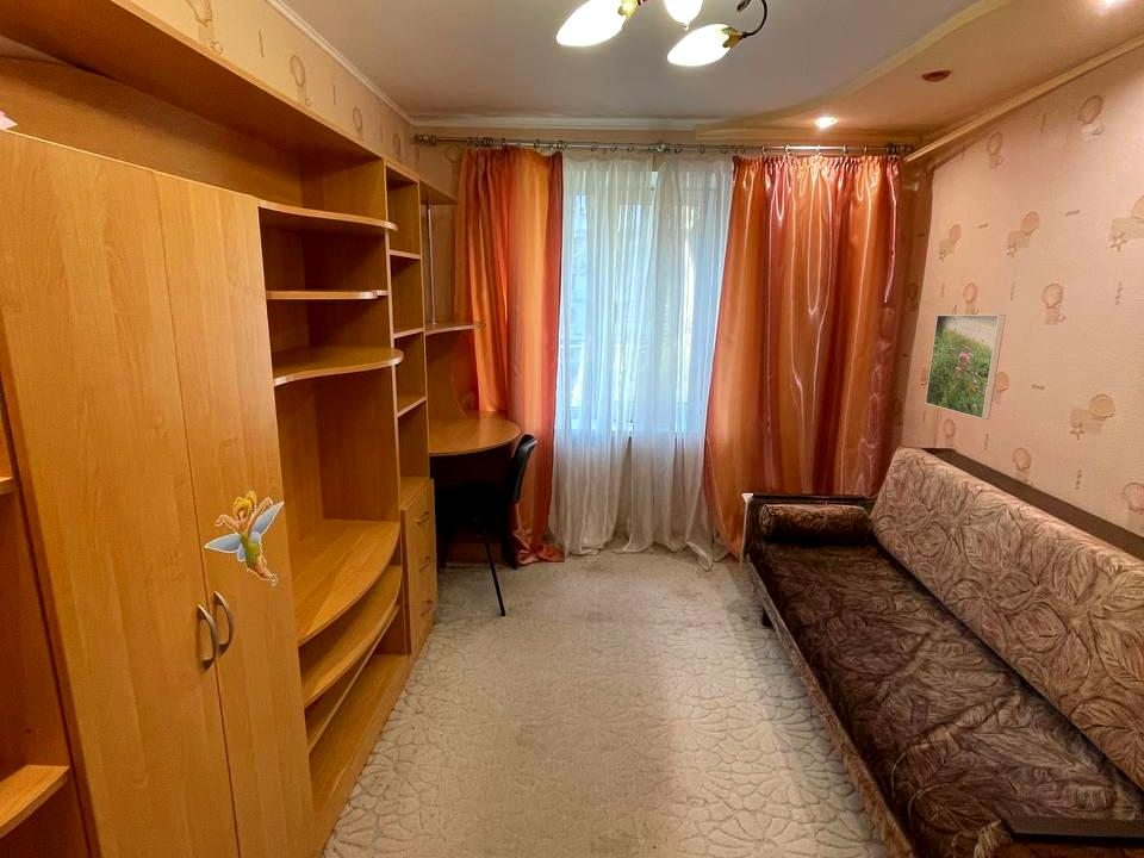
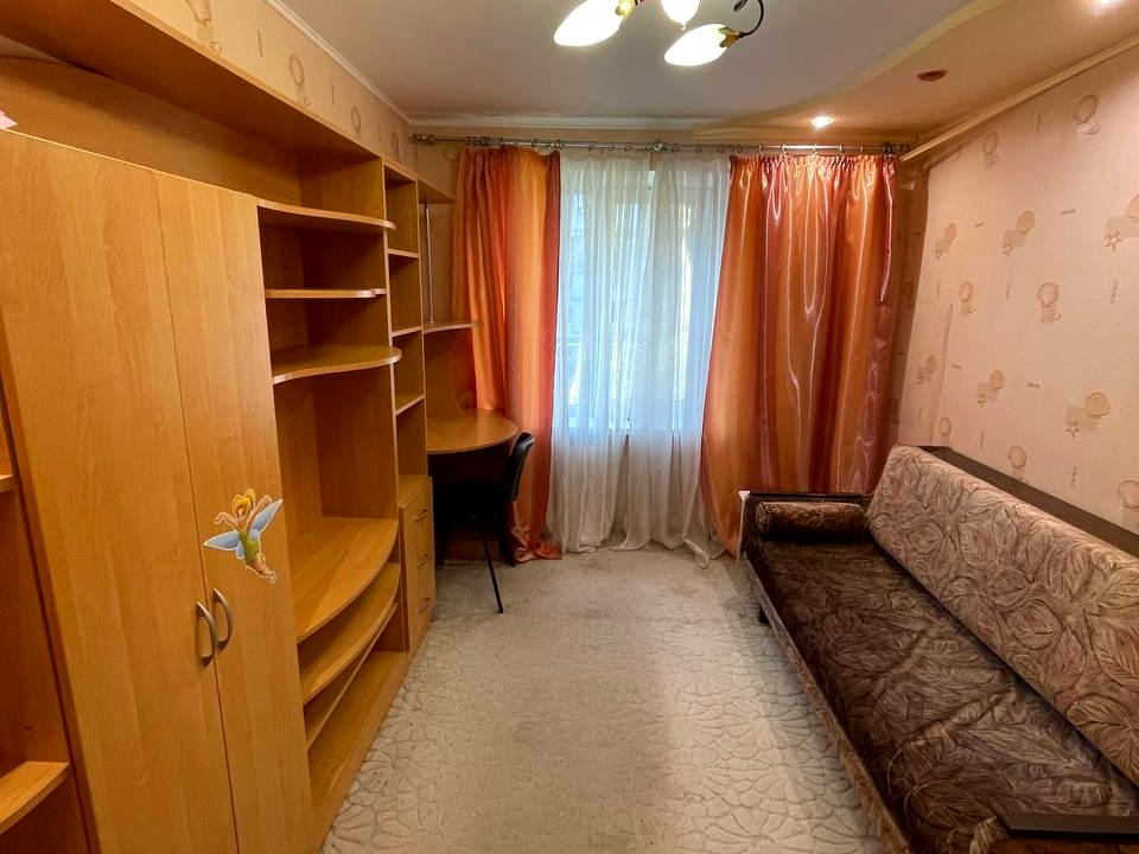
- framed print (960, 363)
